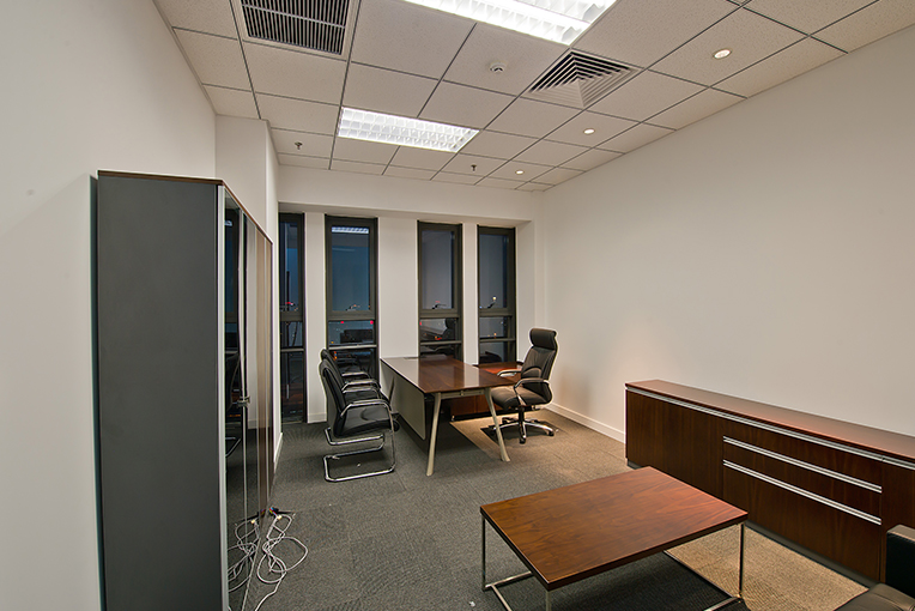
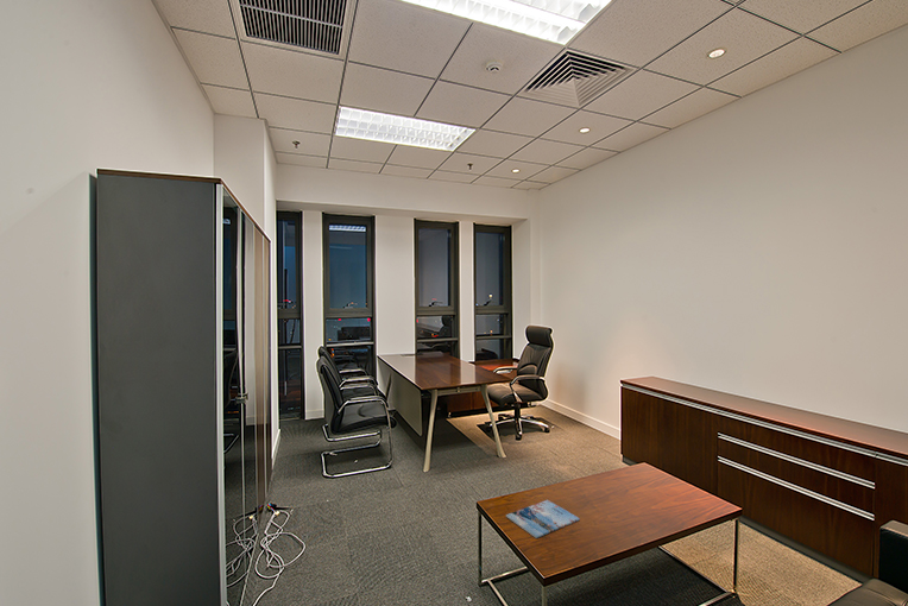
+ magazine (542, 517)
